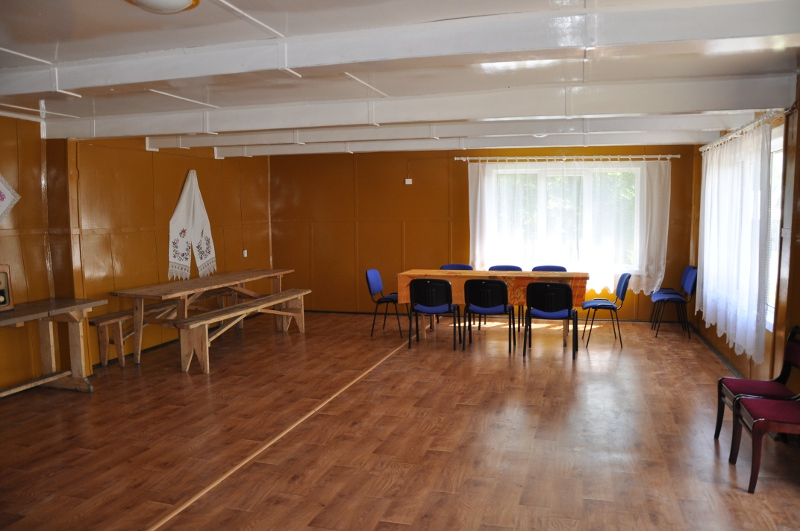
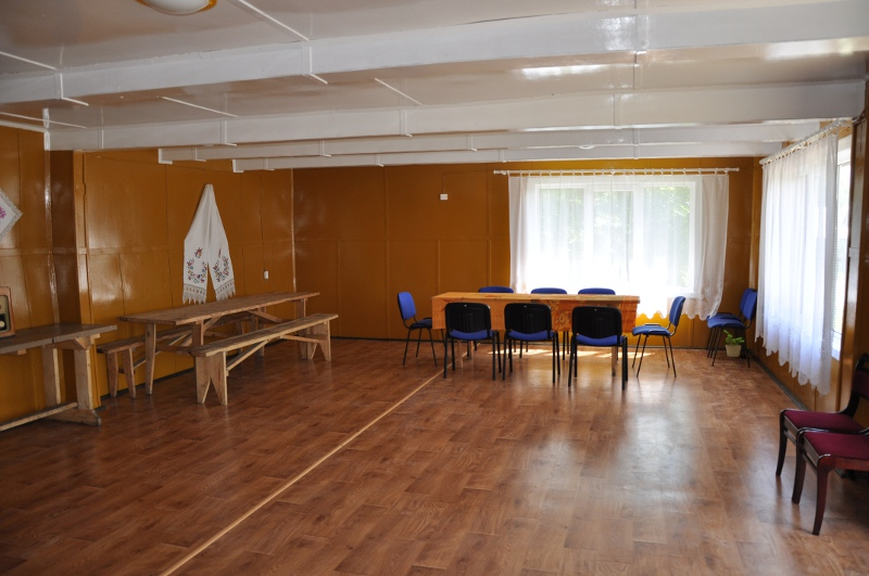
+ potted plant (732, 344)
